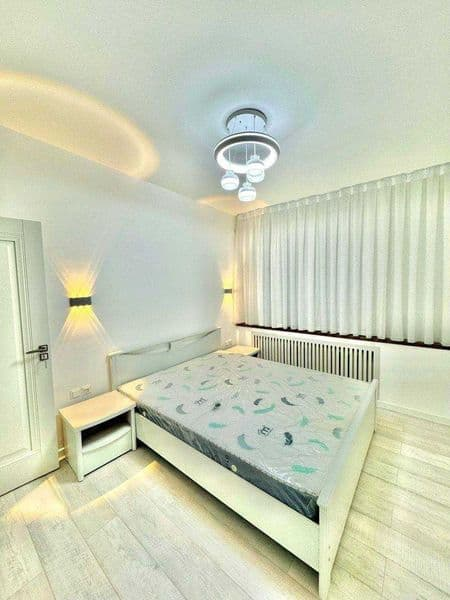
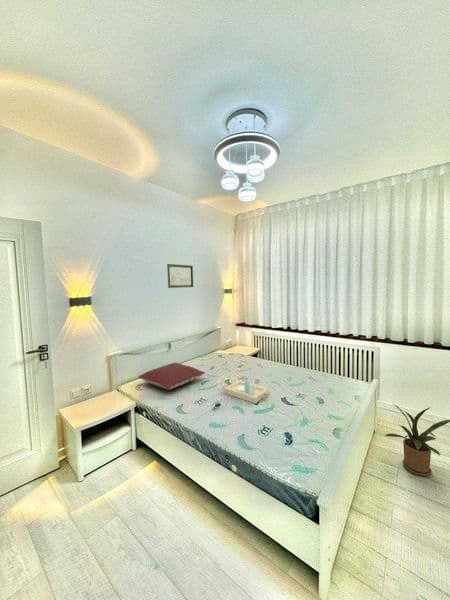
+ serving tray (246, 384)
+ wall art (181, 276)
+ pillow (172, 375)
+ house plant (418, 440)
